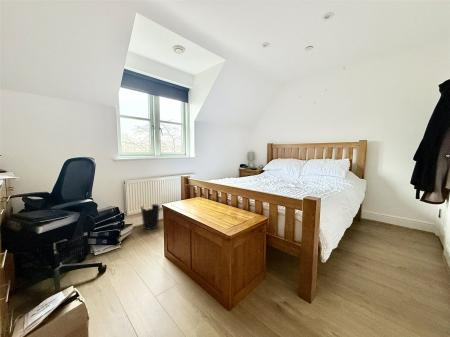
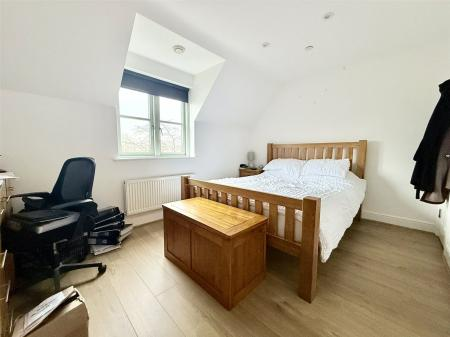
- wastebasket (150, 216)
